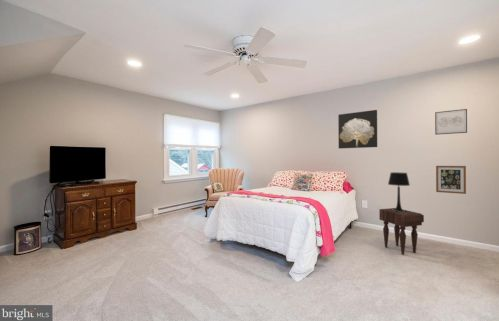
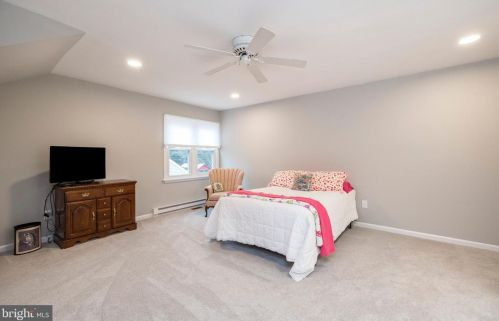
- nightstand (403, 230)
- wall art (357, 130)
- table lamp (398, 191)
- wall art (450, 179)
- wall art (450, 122)
